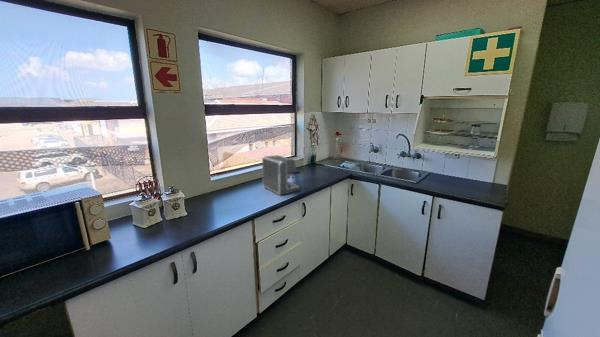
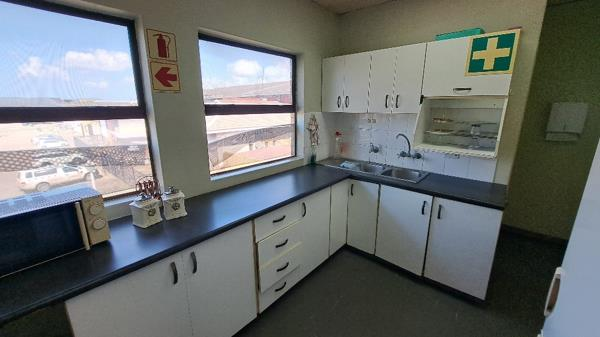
- coffee maker (280, 173)
